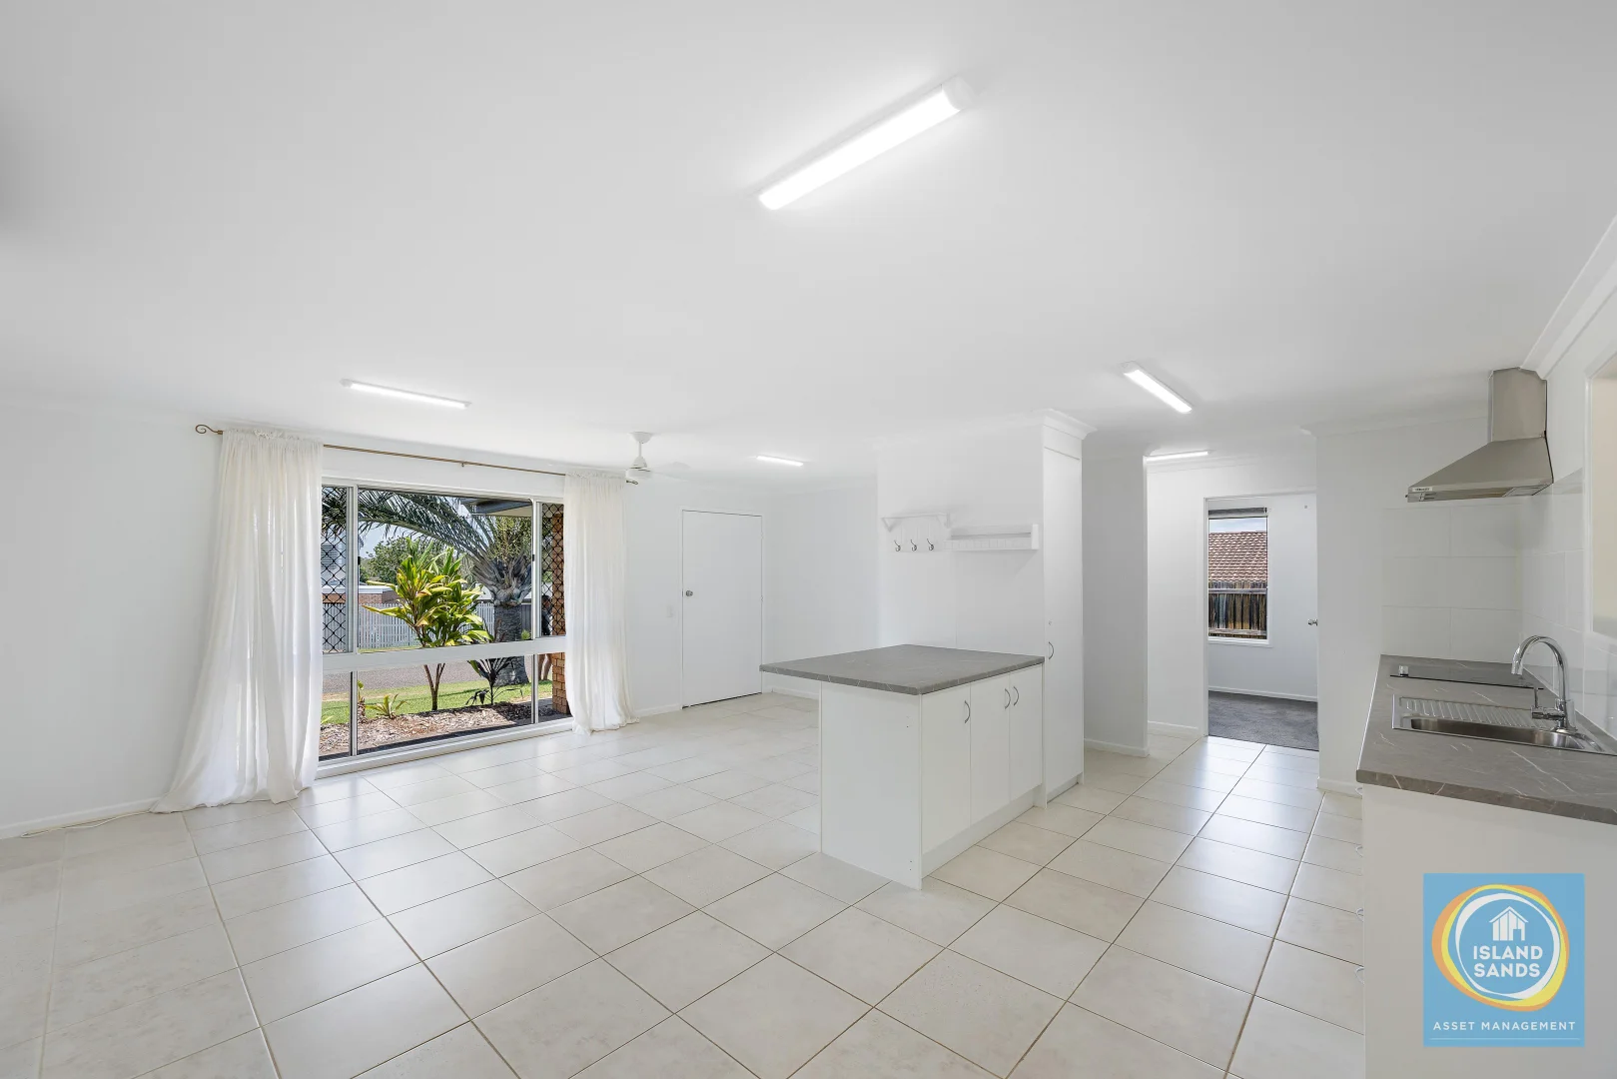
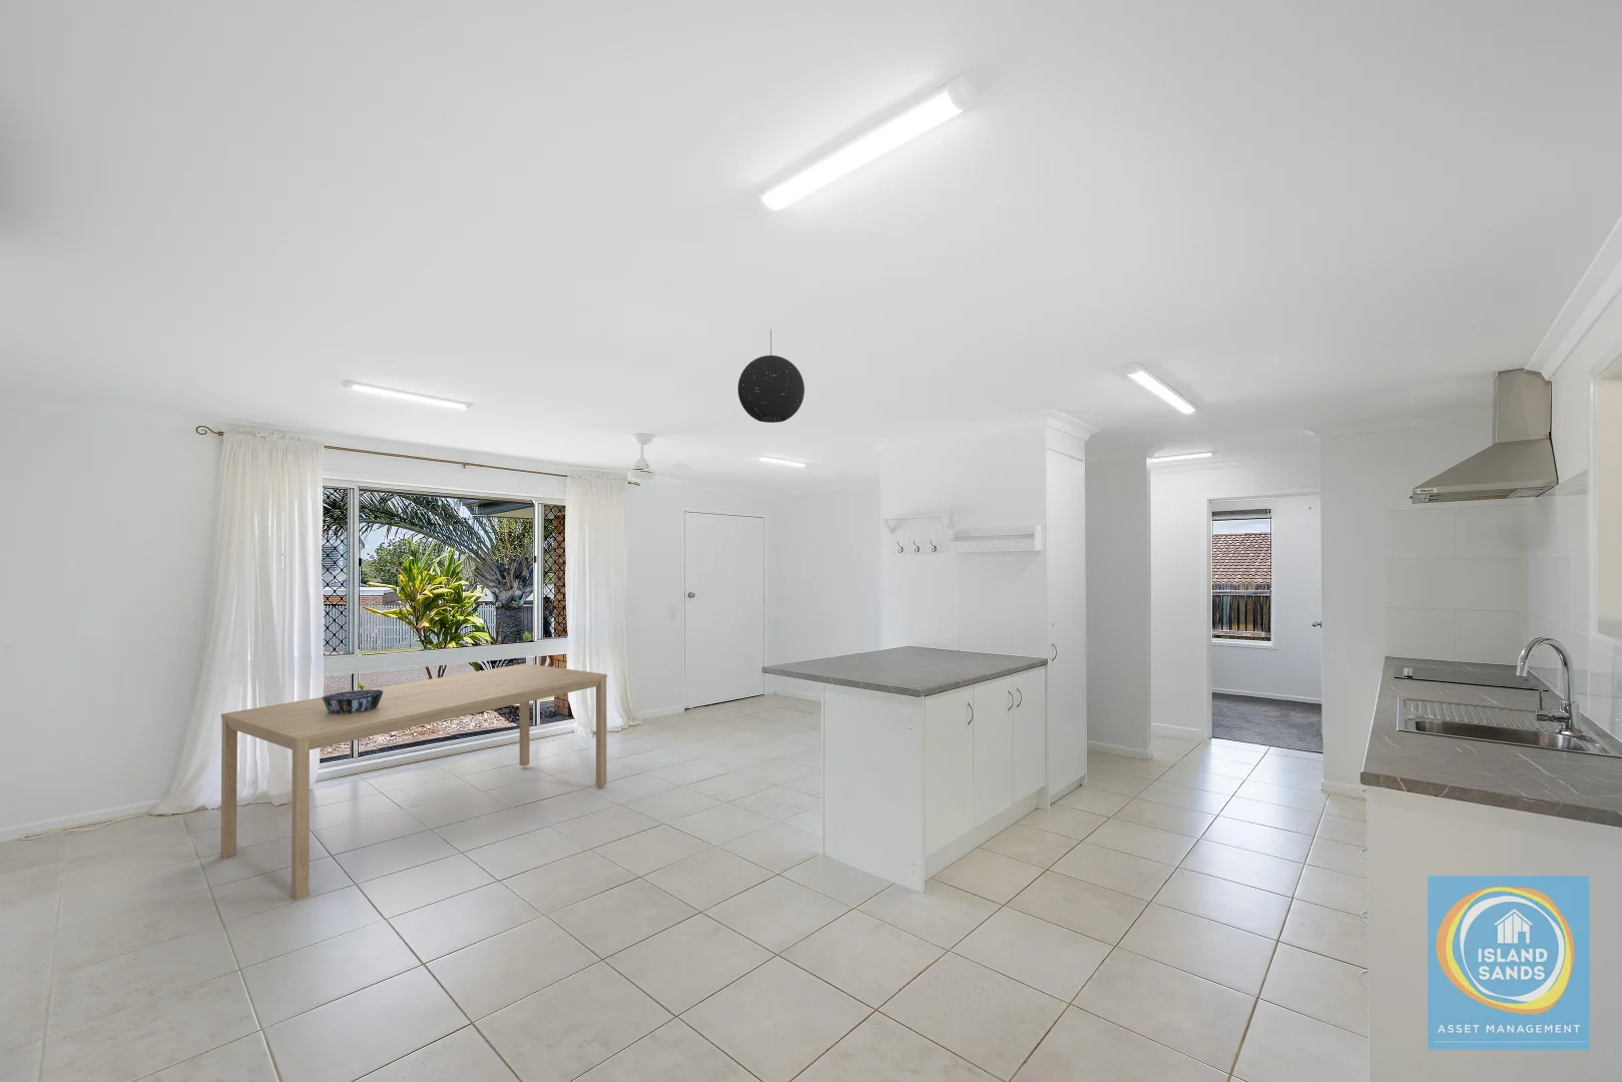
+ pendant light (771, 373)
+ decorative bowl (353, 702)
+ dining table (431, 722)
